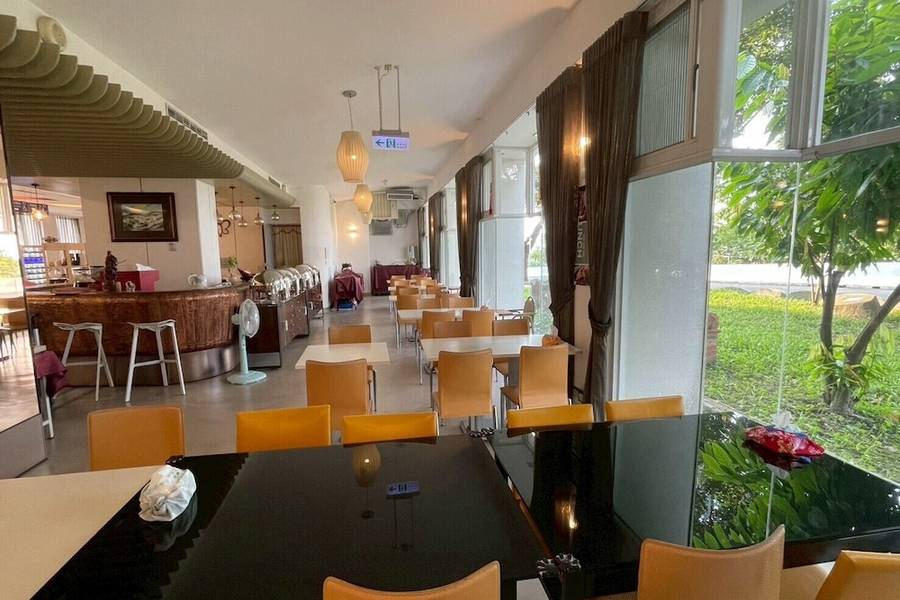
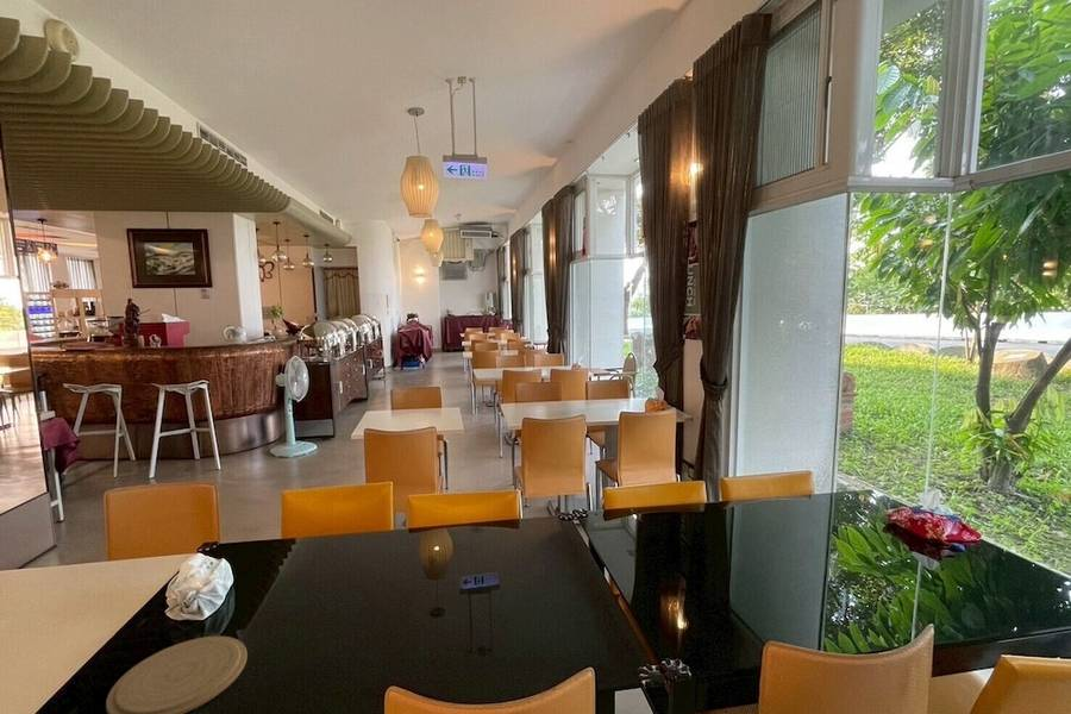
+ plate (181, 674)
